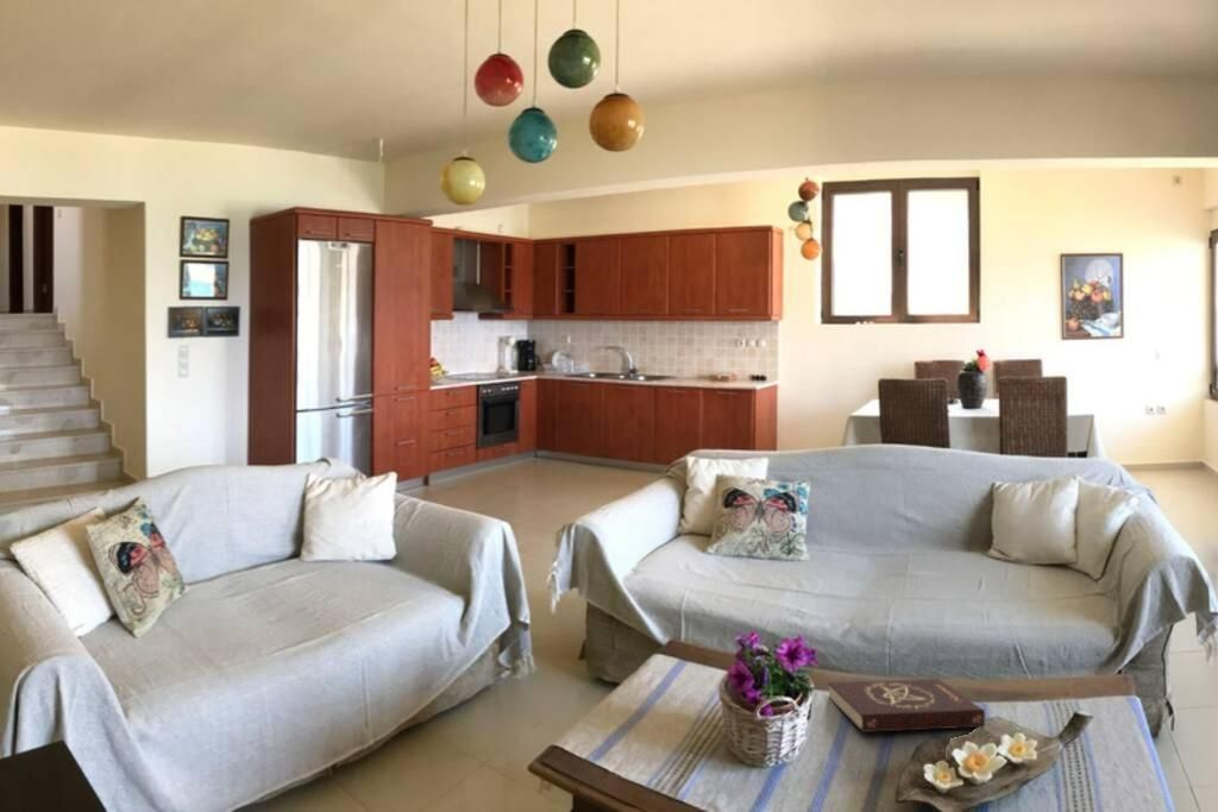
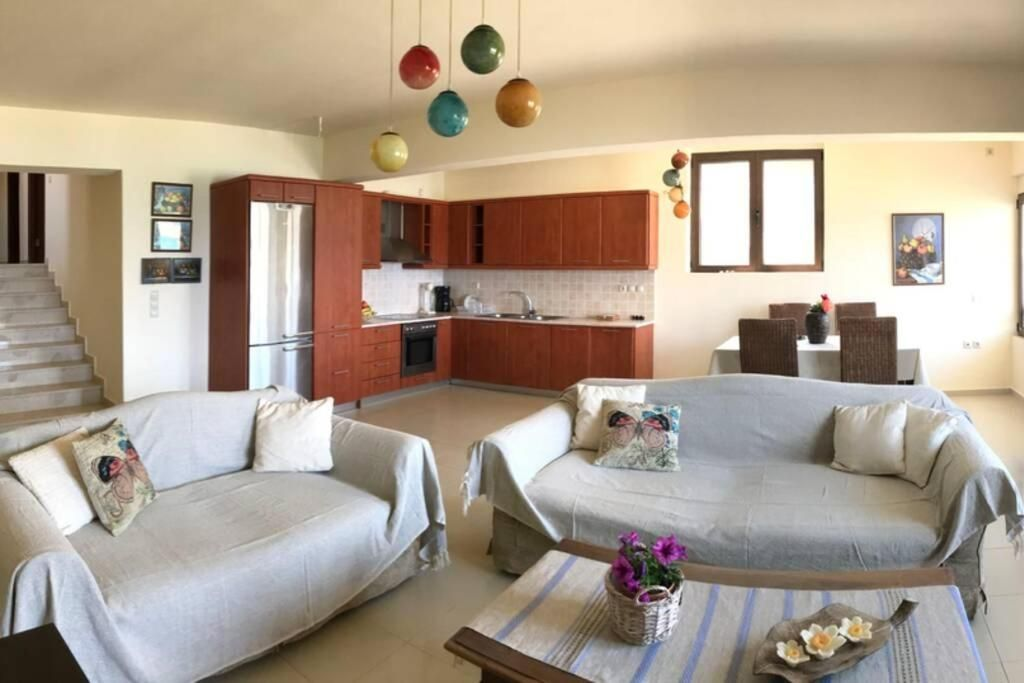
- book (903, 704)
